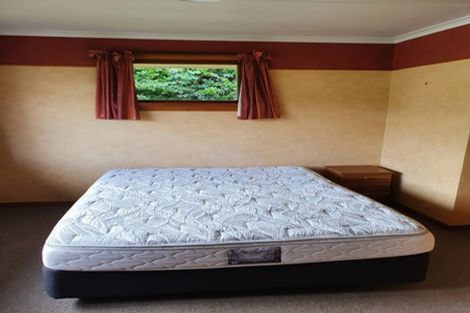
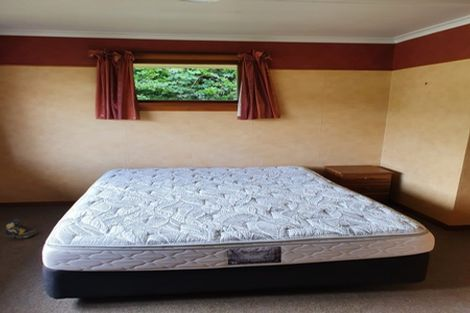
+ shoe (20, 227)
